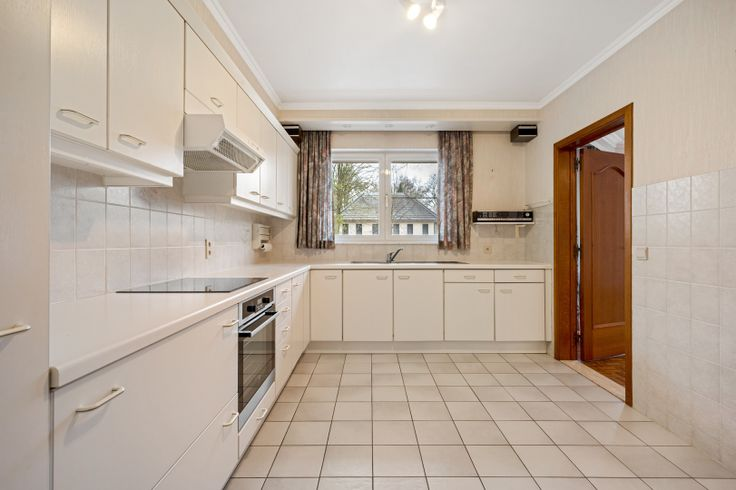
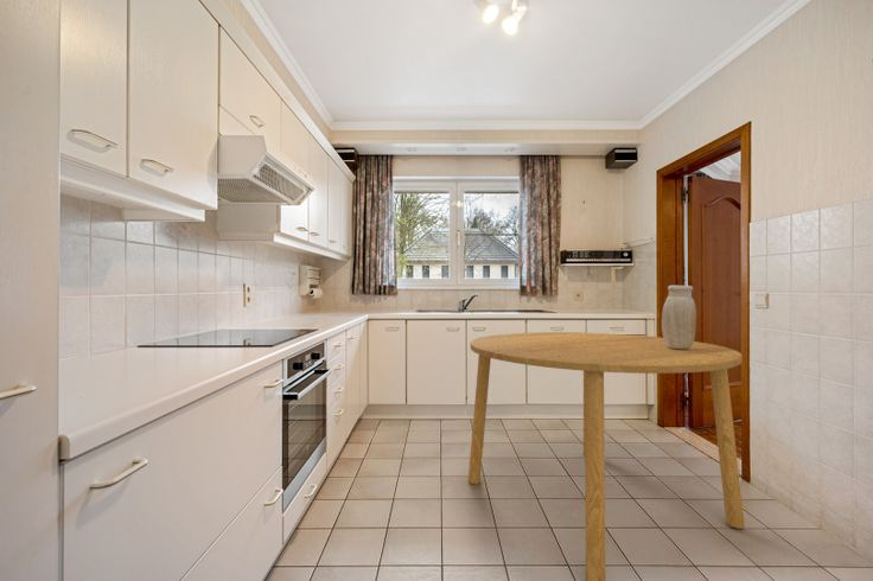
+ vase (664, 314)
+ dining table (591, 422)
